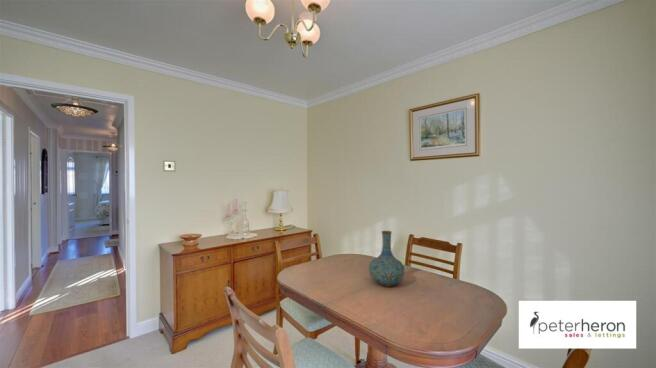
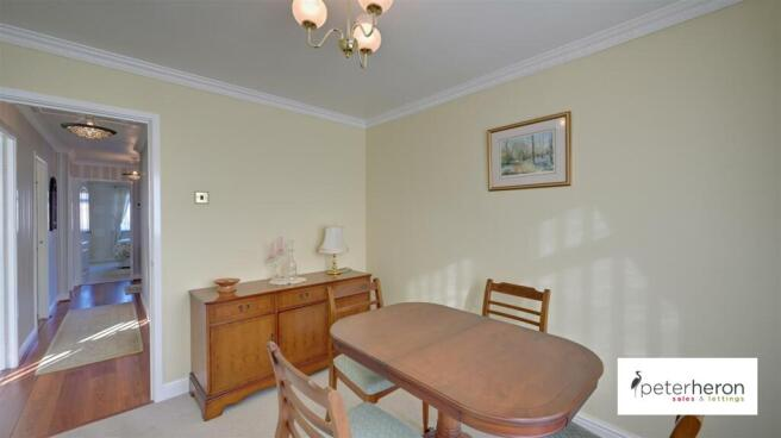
- vase (386, 257)
